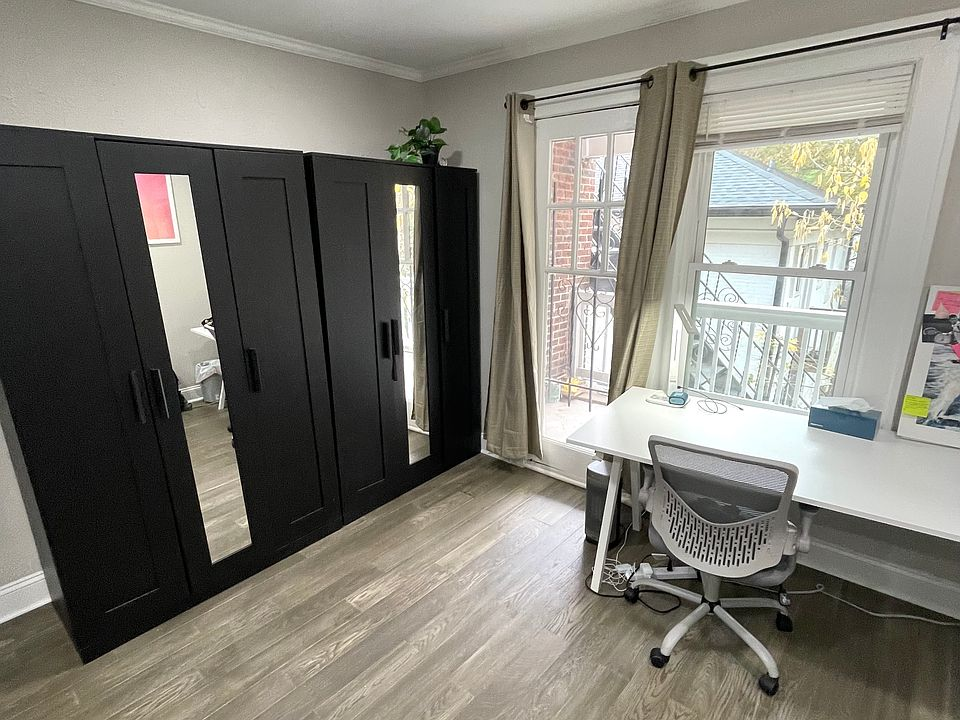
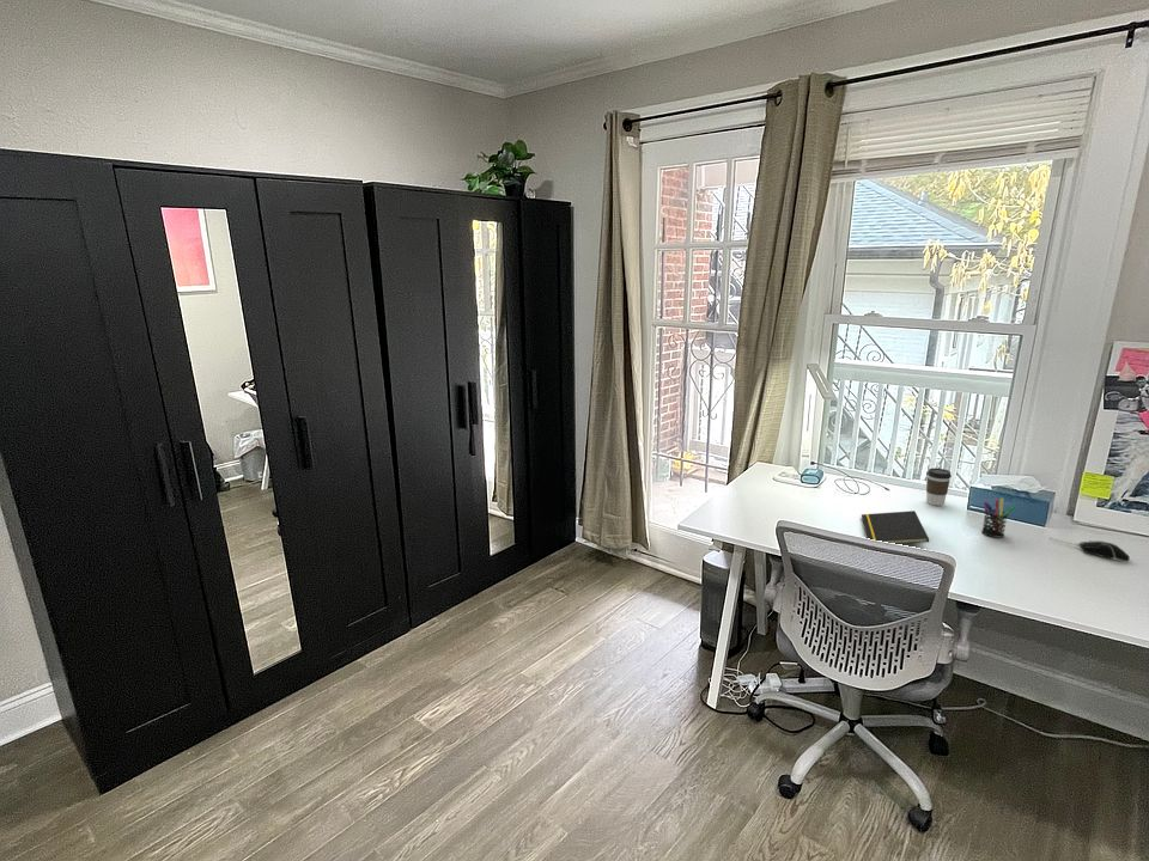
+ computer mouse (1088, 543)
+ coffee cup (937, 487)
+ notepad (893, 527)
+ pen holder (998, 517)
